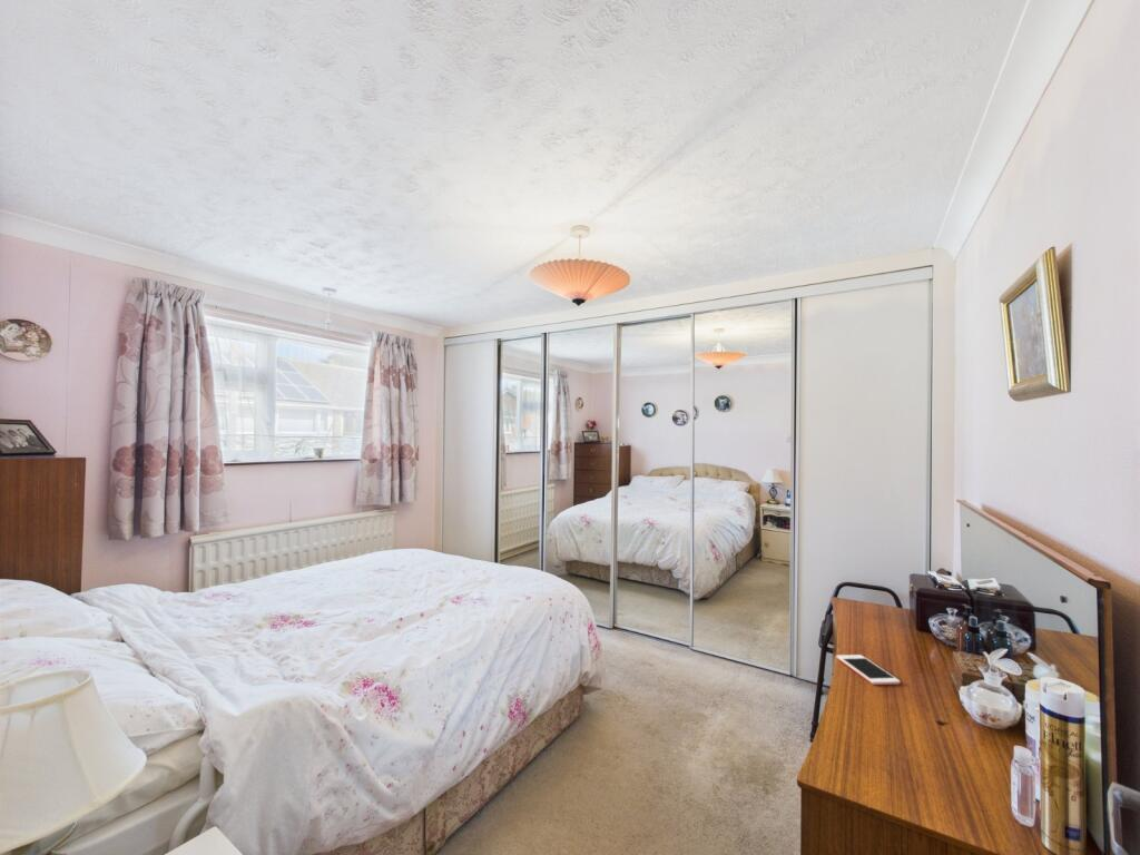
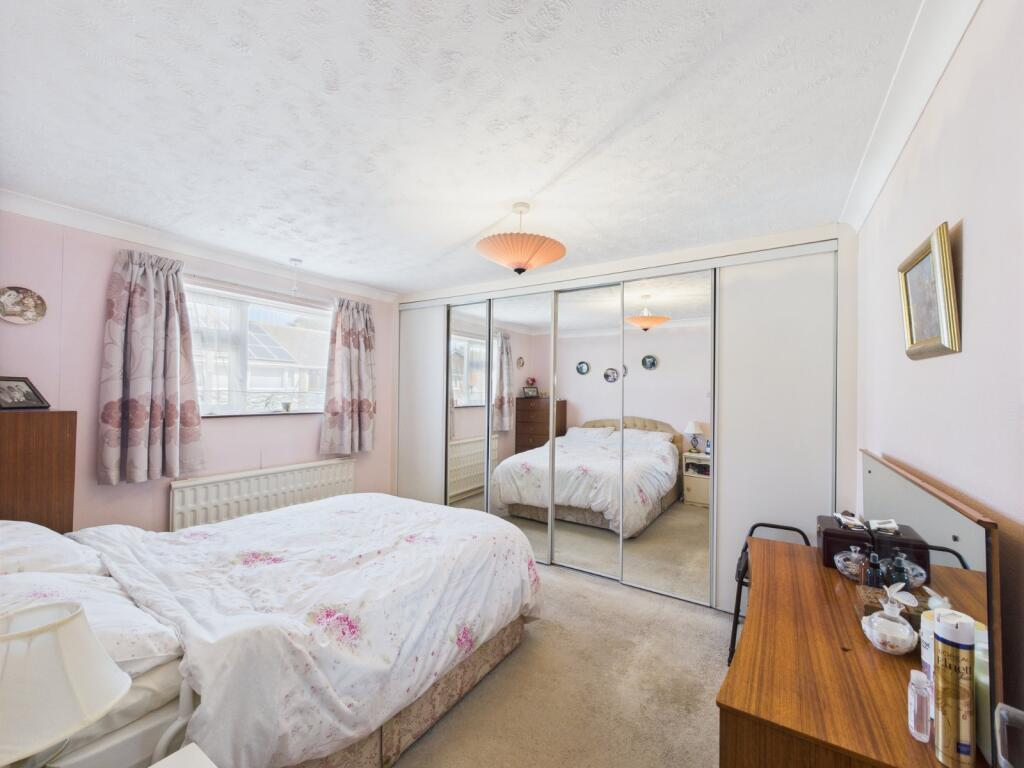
- cell phone (866, 668)
